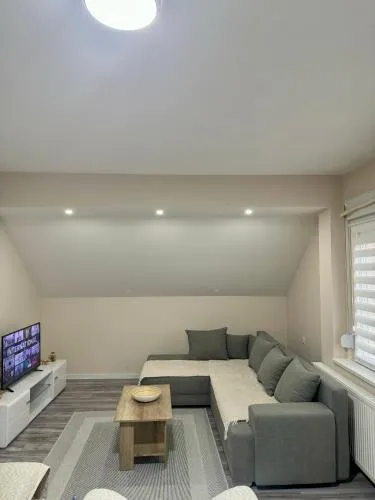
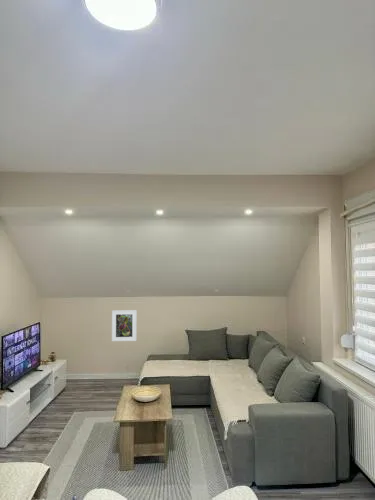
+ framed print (124, 325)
